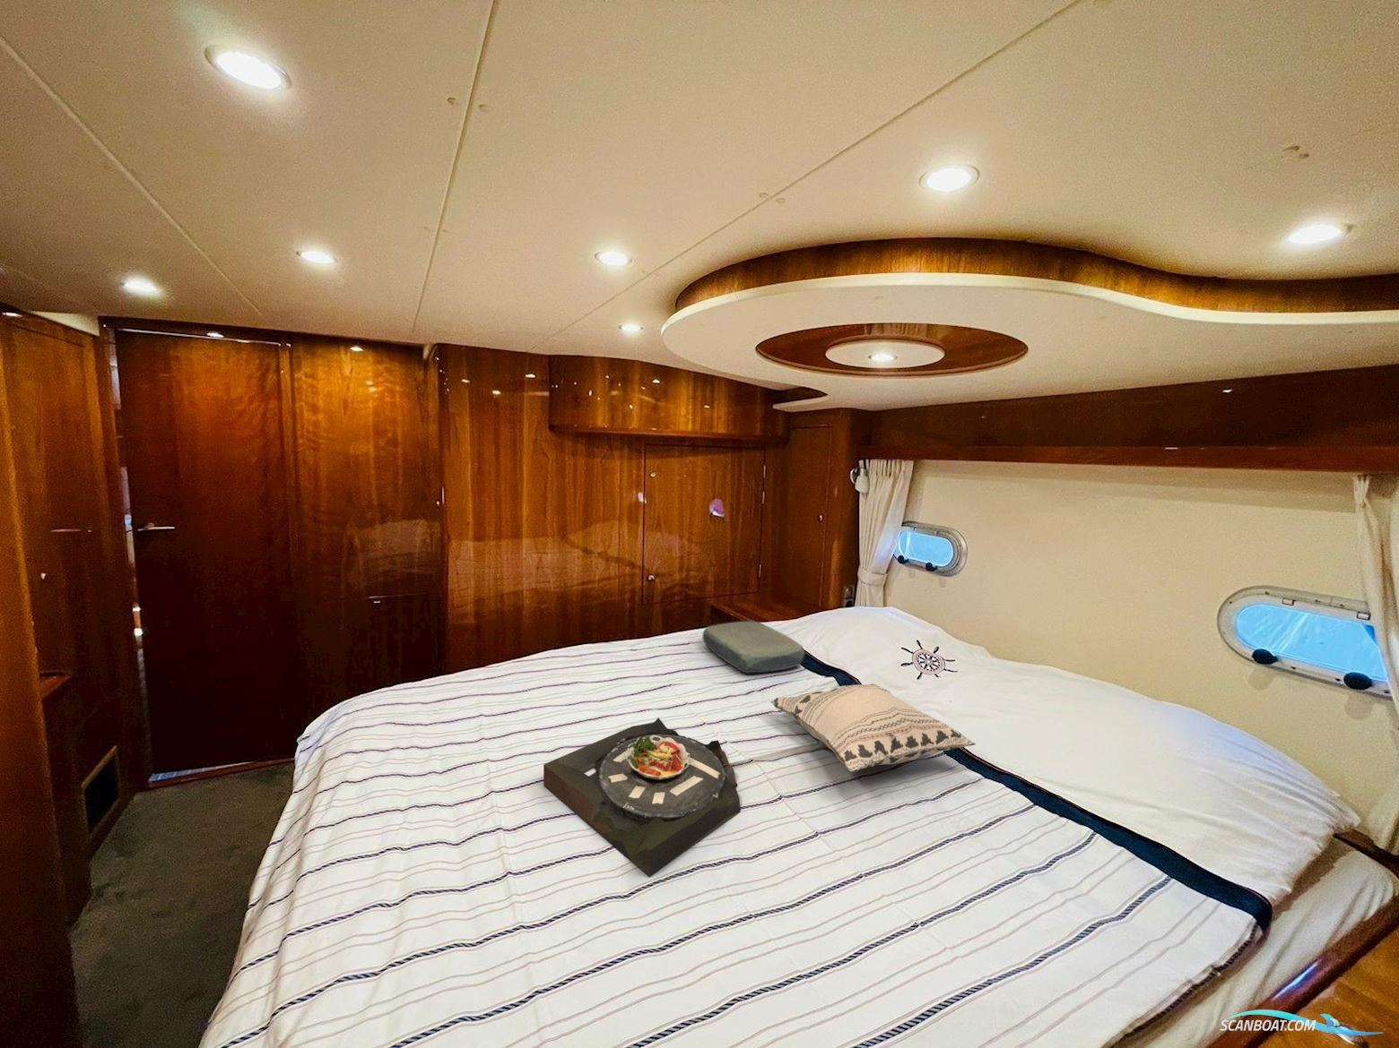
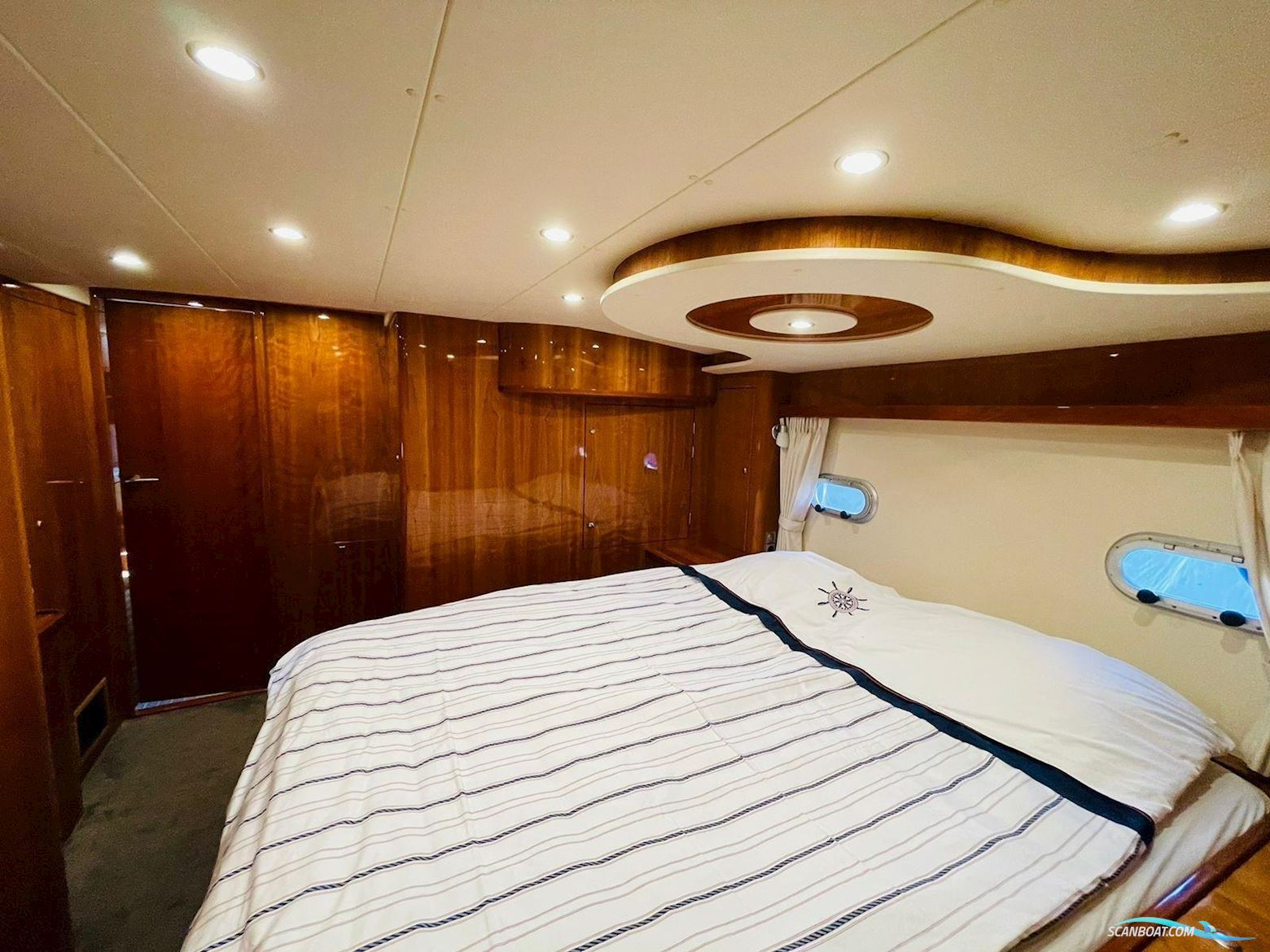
- decorative pillow (865, 720)
- serving tray (653, 765)
- cushion (750, 645)
